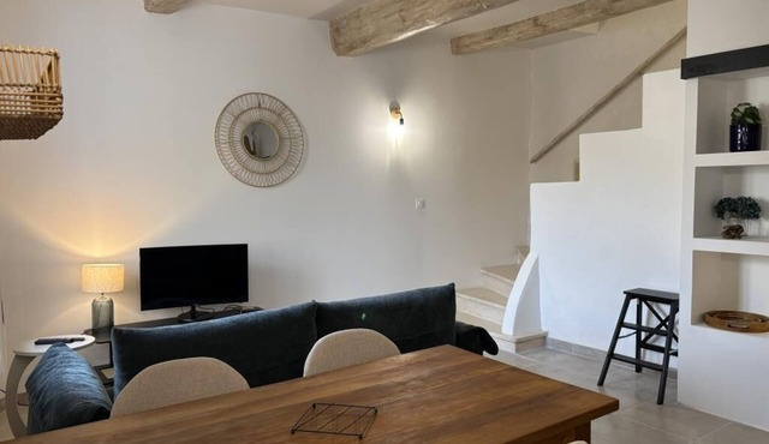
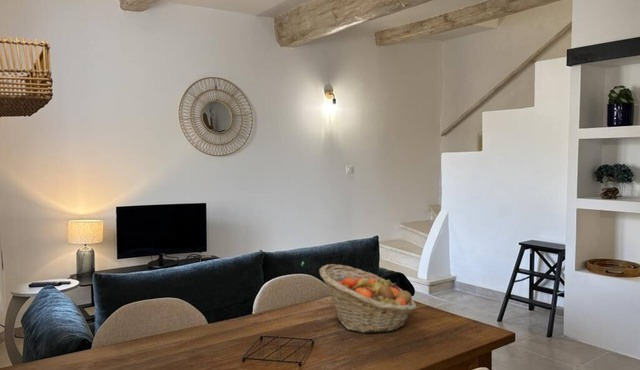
+ fruit basket (366, 294)
